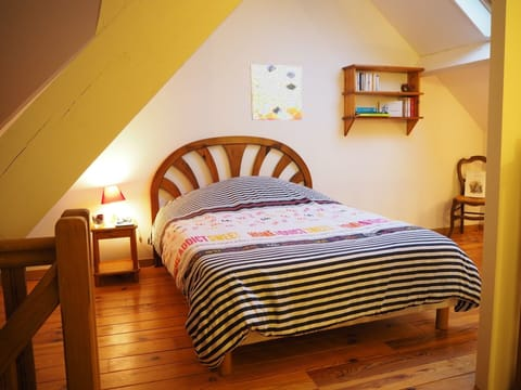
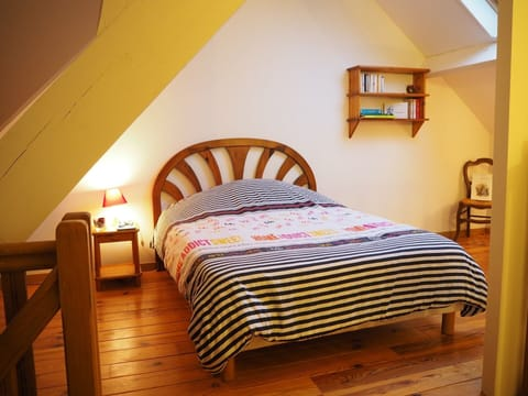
- wall art (276, 92)
